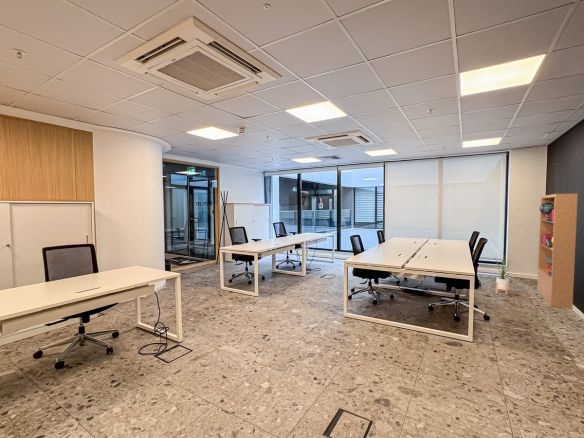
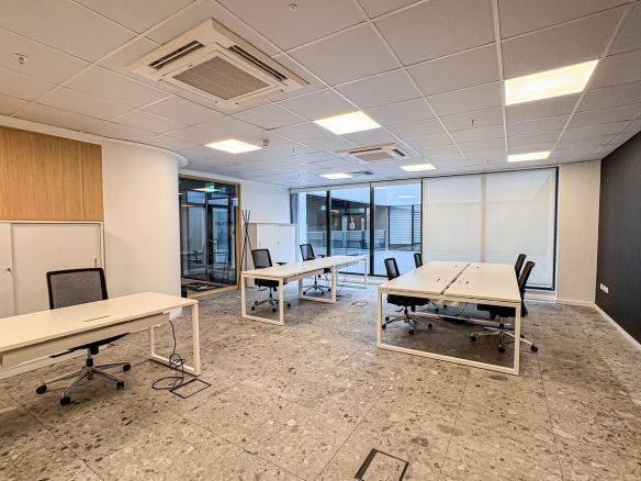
- bookcase (553, 247)
- house plant (502, 273)
